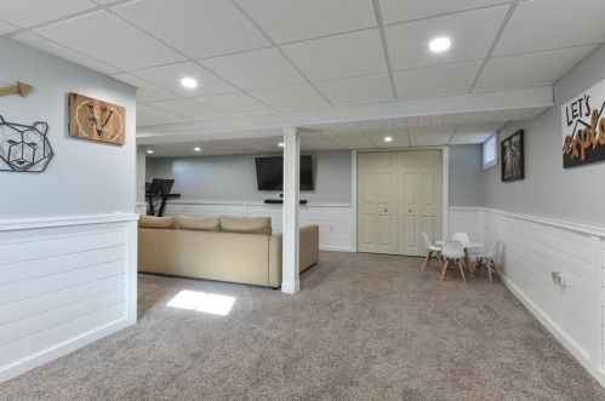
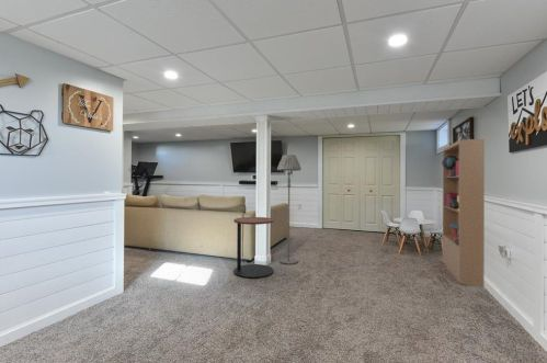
+ floor lamp (288, 207)
+ bookcase (458, 208)
+ side table (240, 245)
